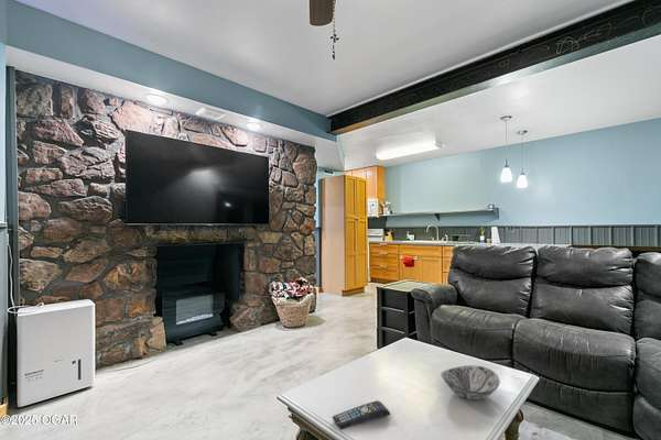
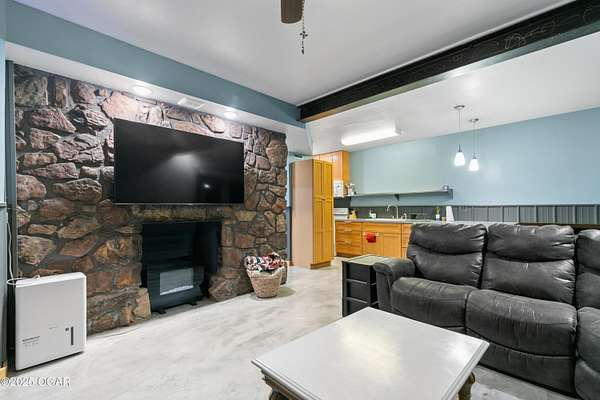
- remote control (361, 414)
- decorative bowl (469, 384)
